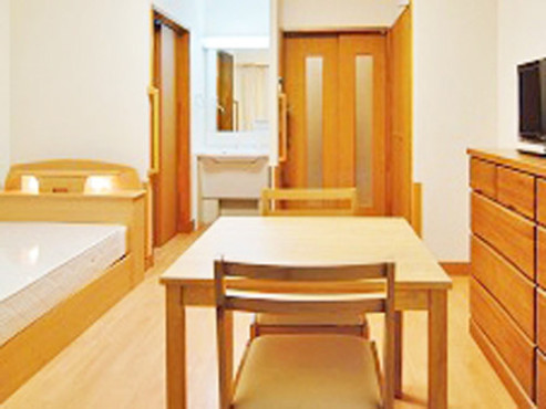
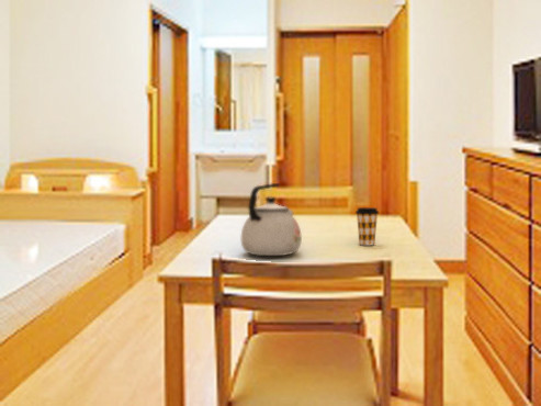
+ kettle (271, 218)
+ coffee cup (367, 226)
